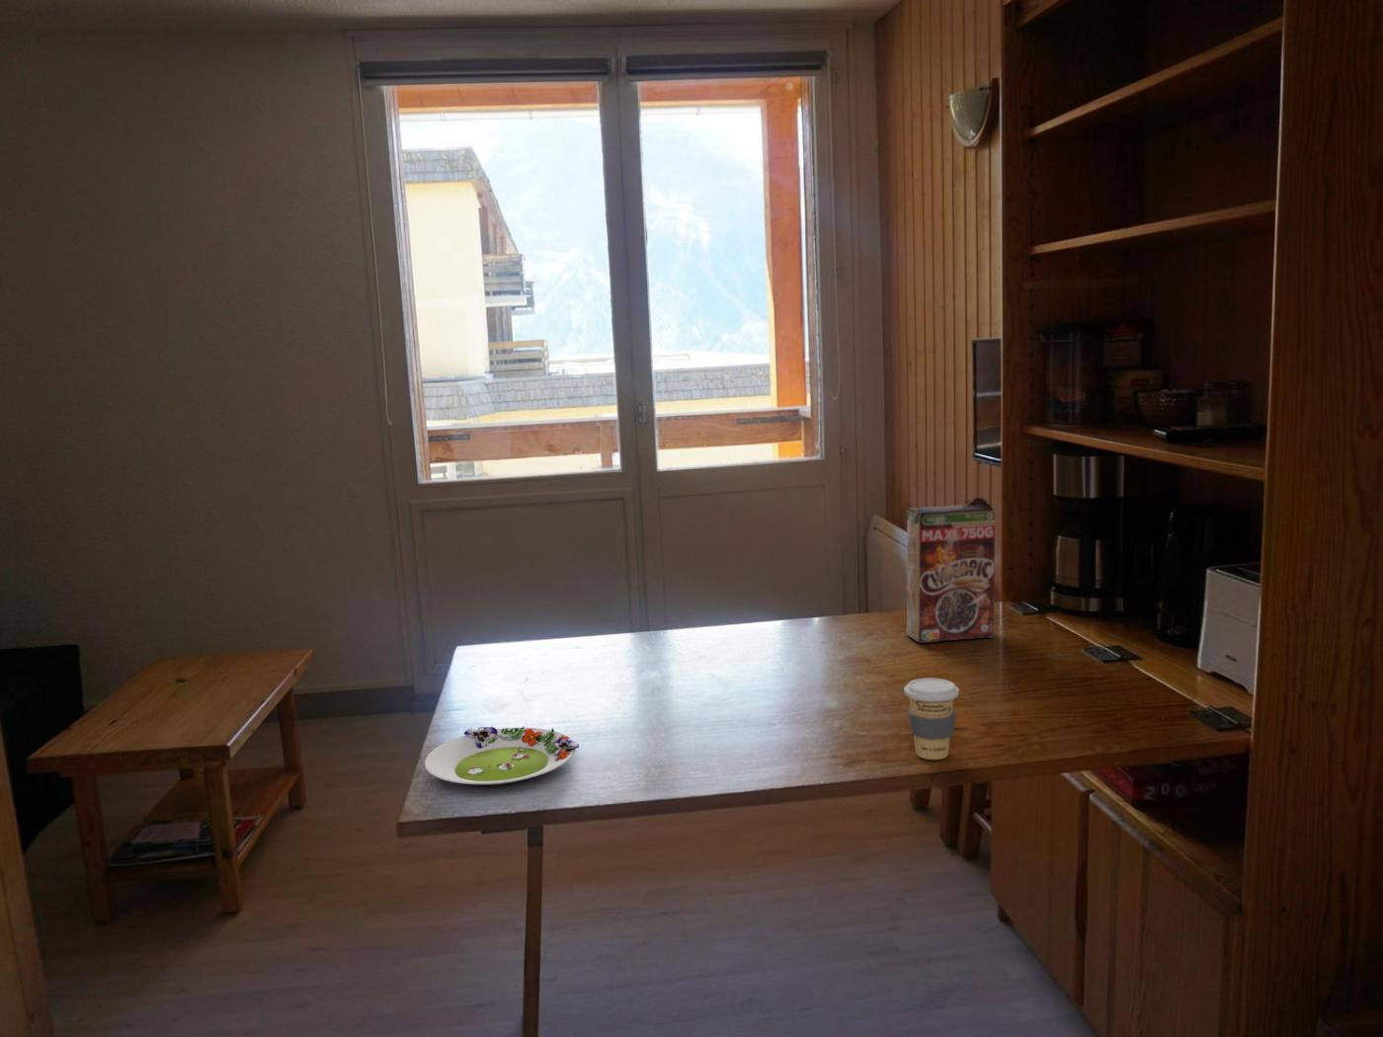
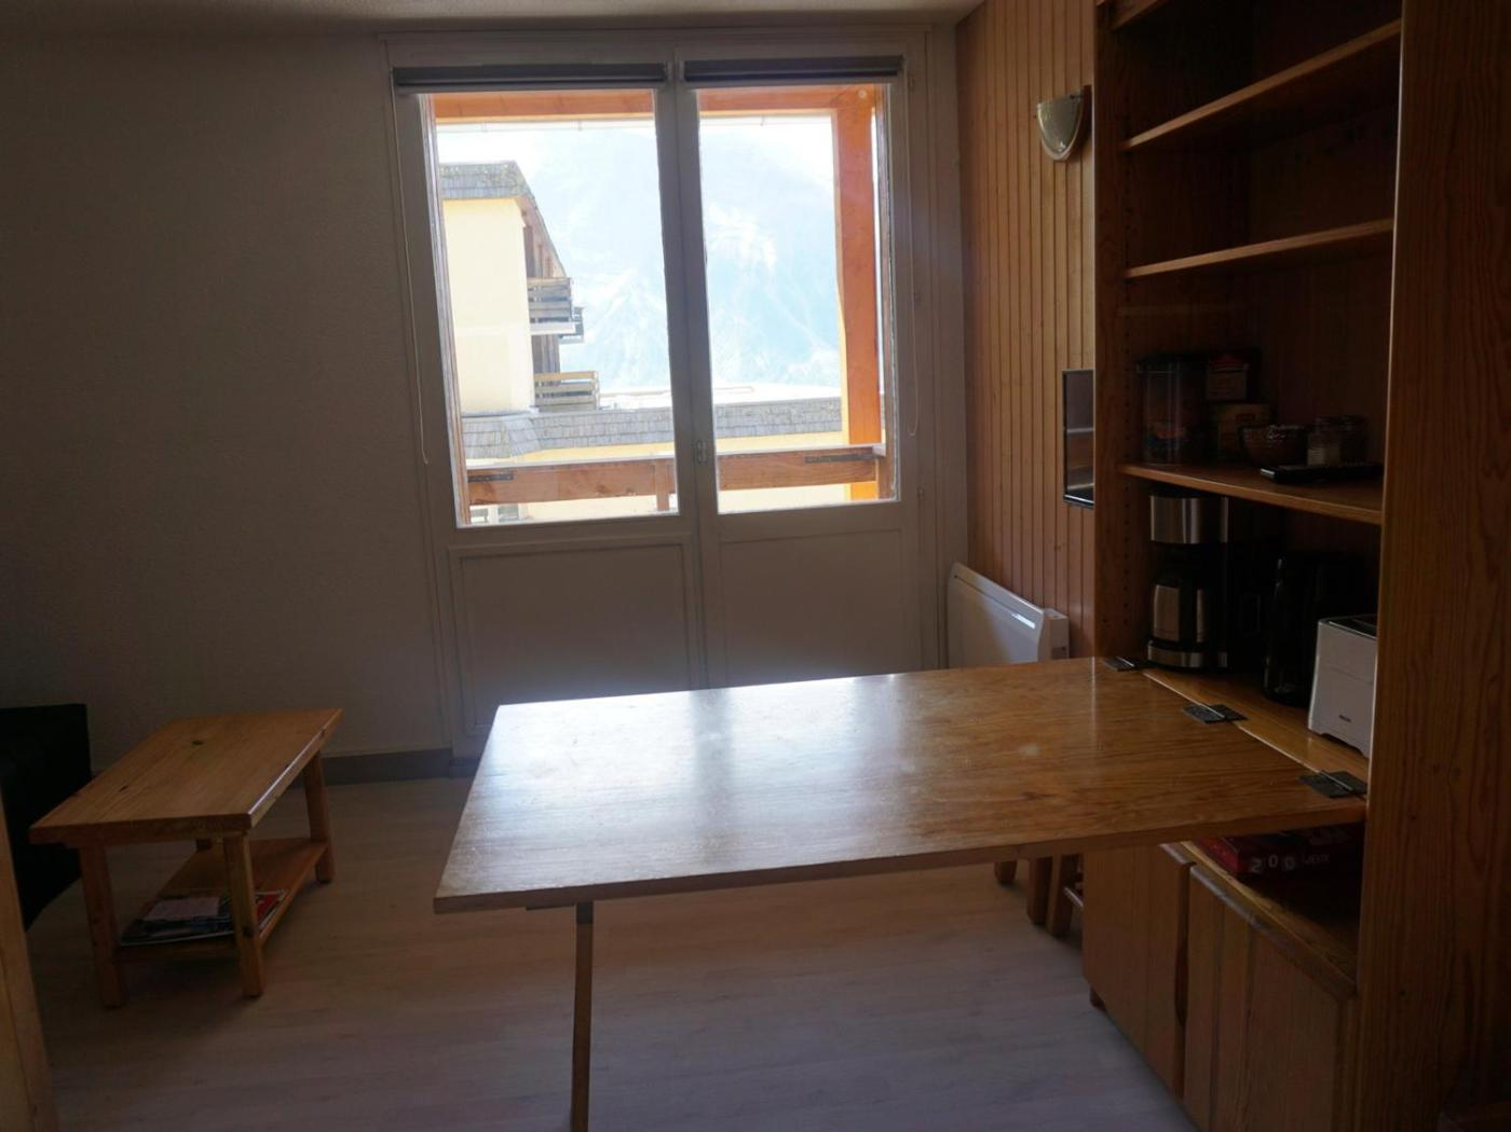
- coffee cup (931, 719)
- cereal box (950, 566)
- salad plate (501, 757)
